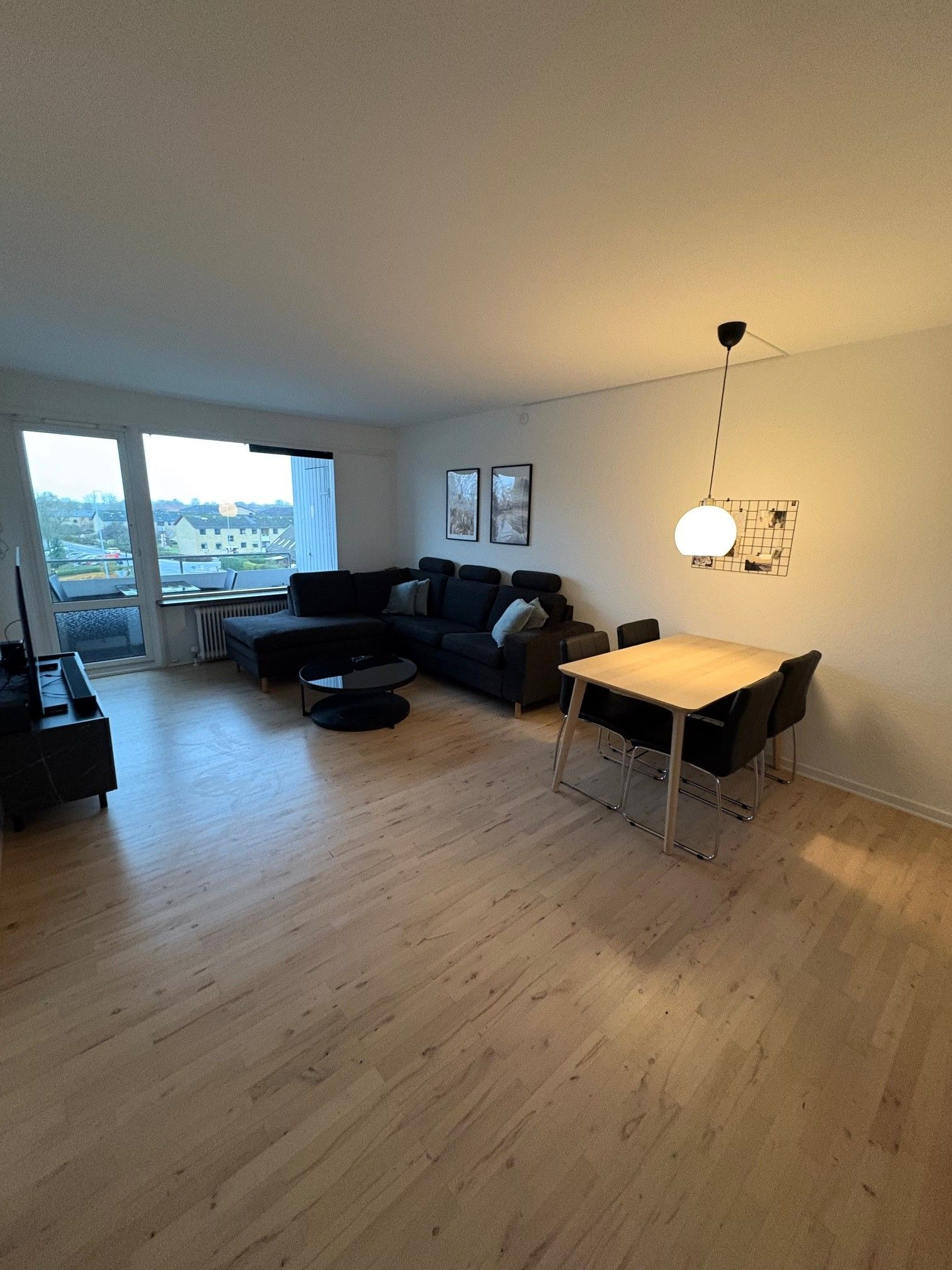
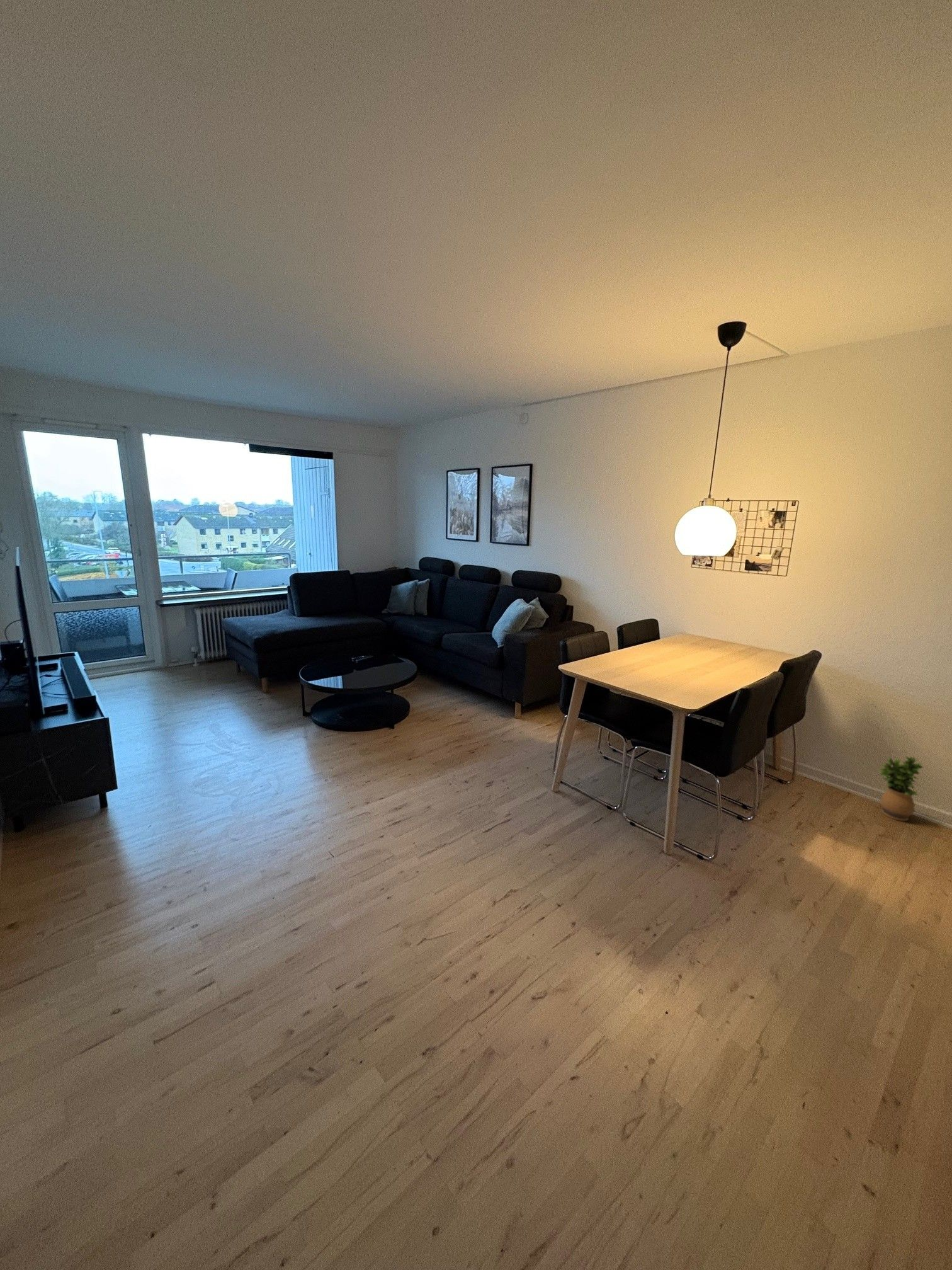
+ potted plant (898, 784)
